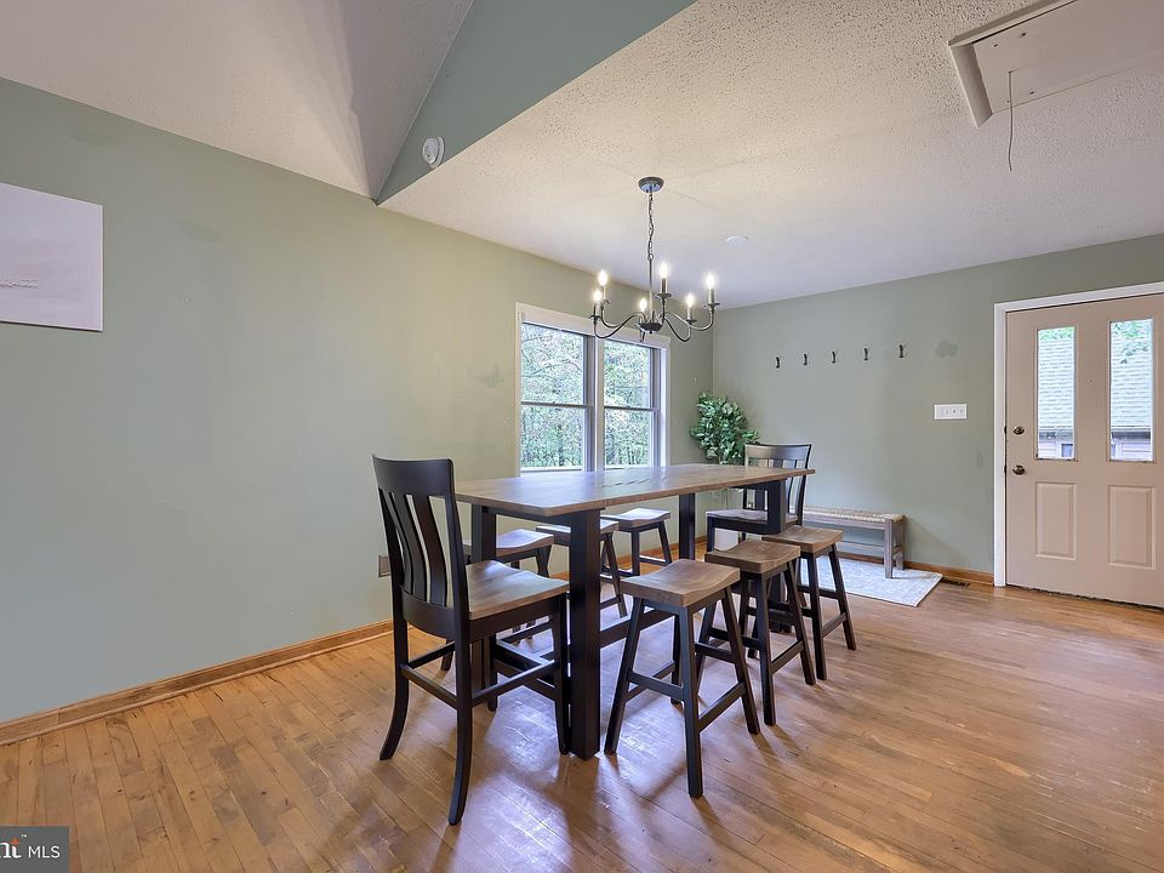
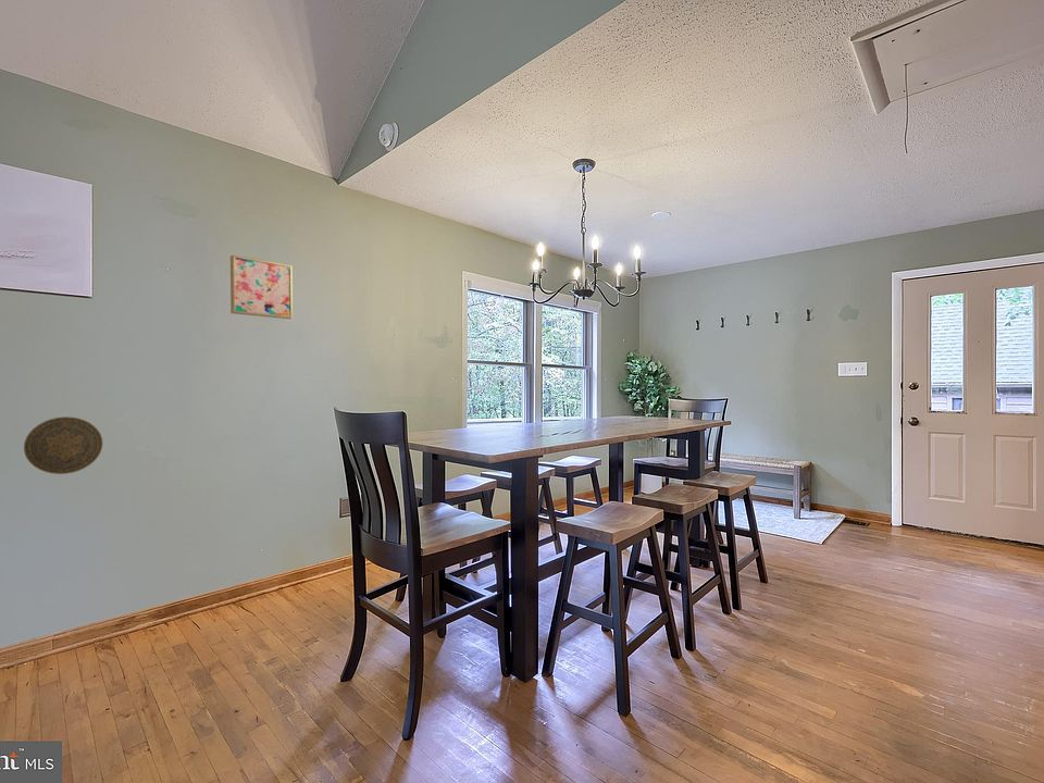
+ wall art (262, 288)
+ decorative plate (64, 445)
